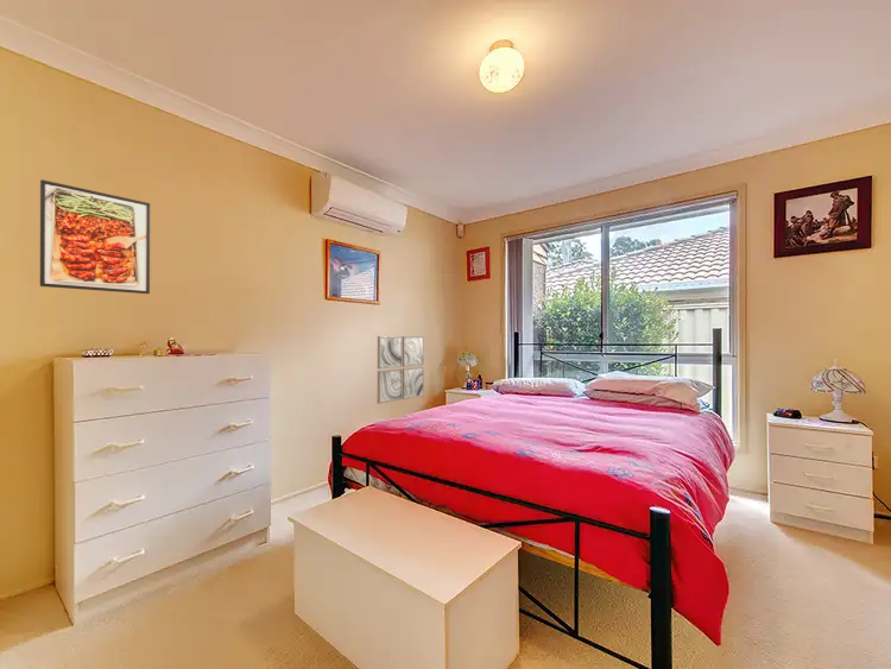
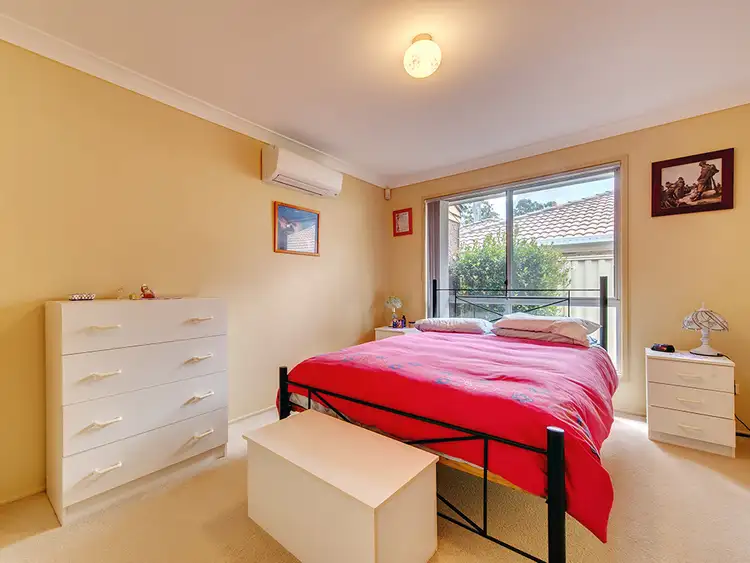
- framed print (99, 241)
- wall art (402, 368)
